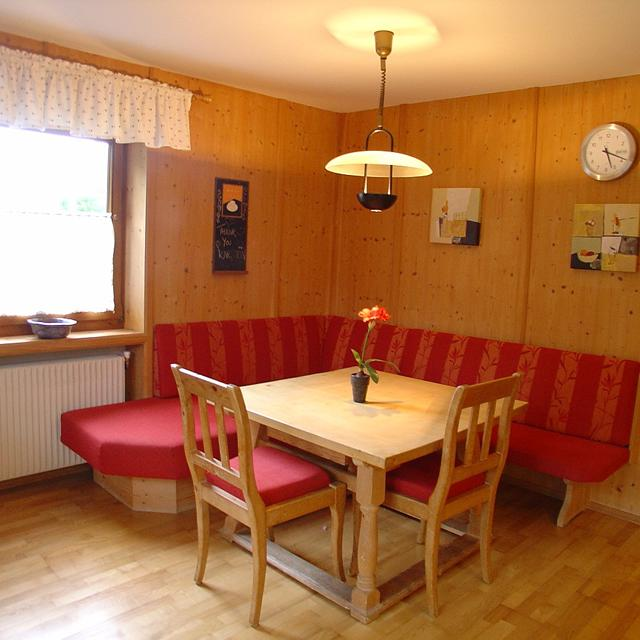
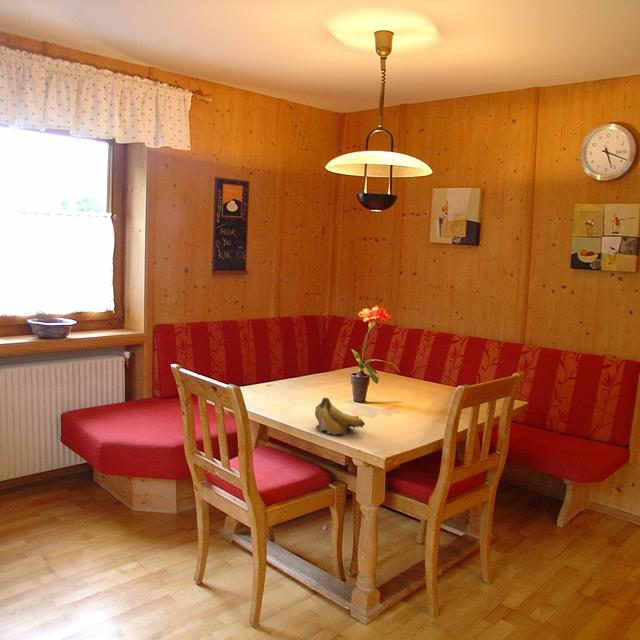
+ fruit (340, 414)
